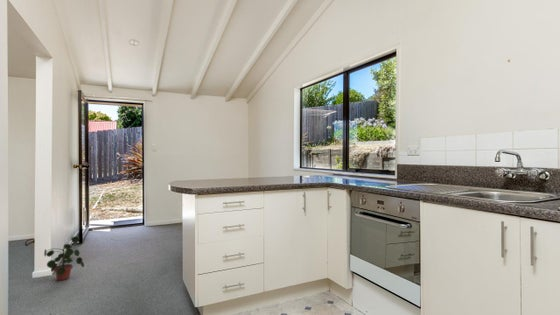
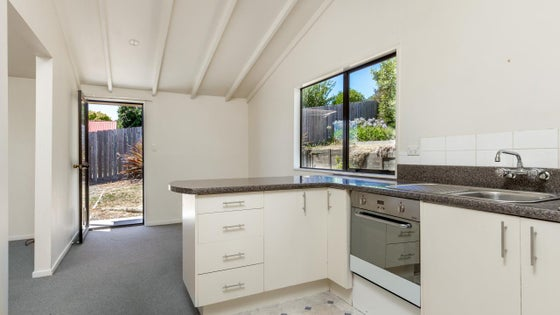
- potted plant (65, 257)
